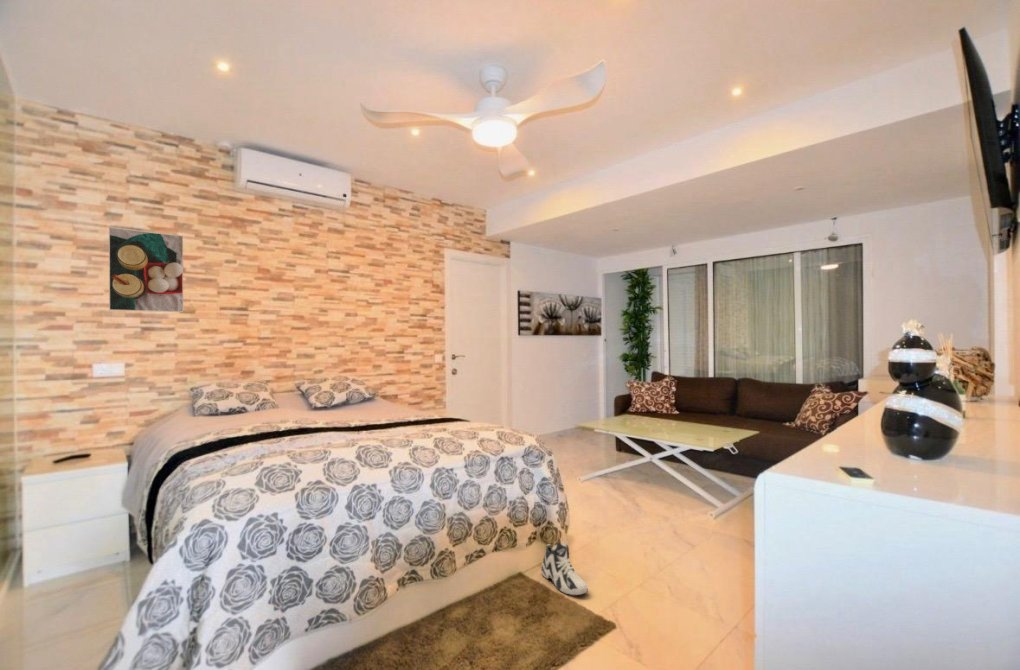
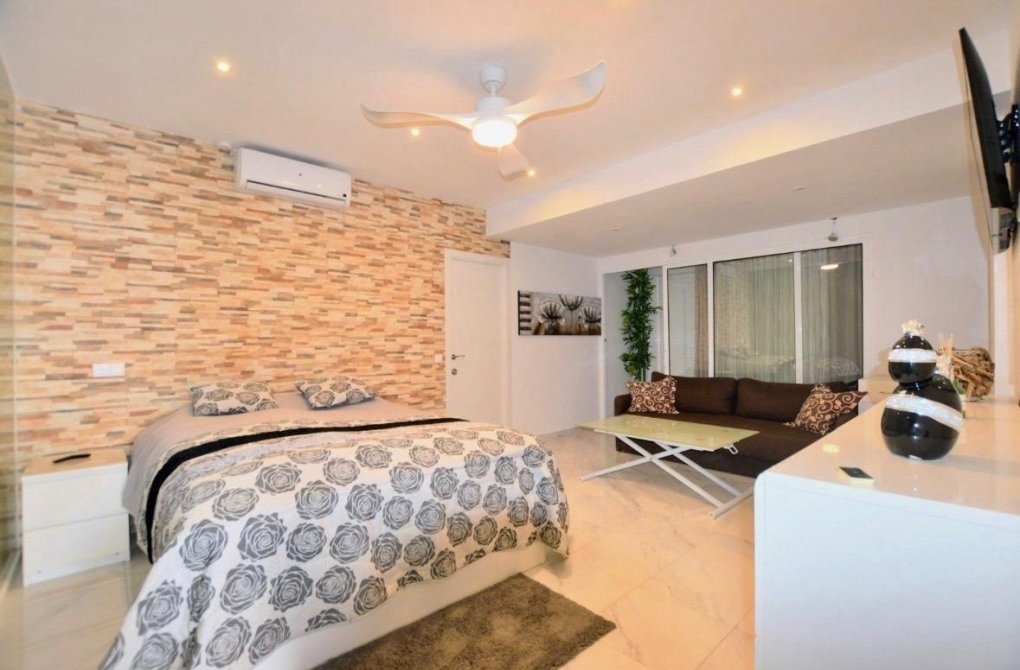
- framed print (147, 271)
- sneaker (563, 564)
